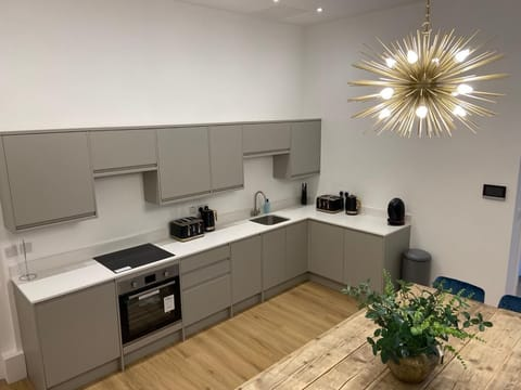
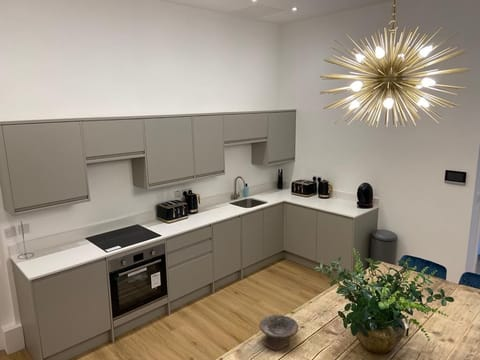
+ bowl (278, 332)
